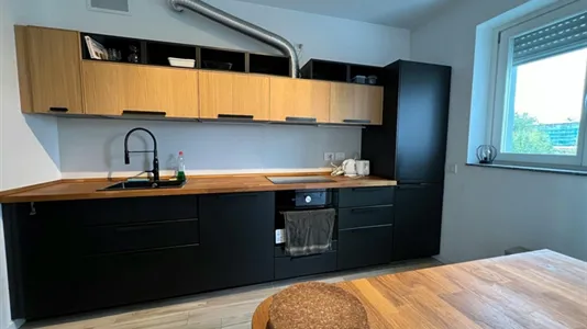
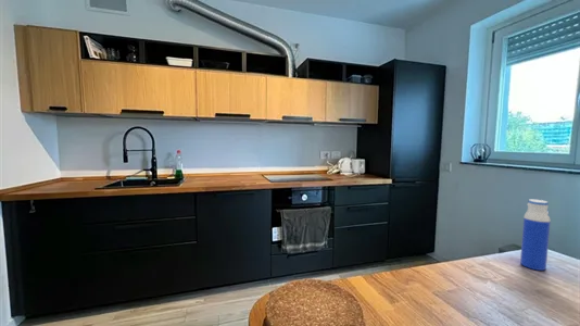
+ water bottle (535, 234)
